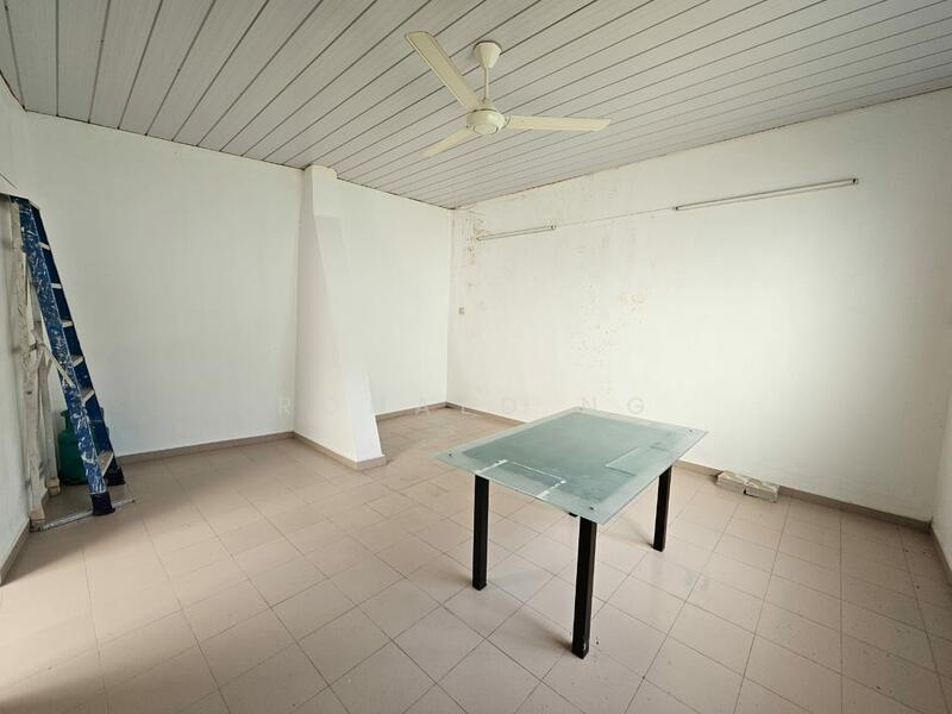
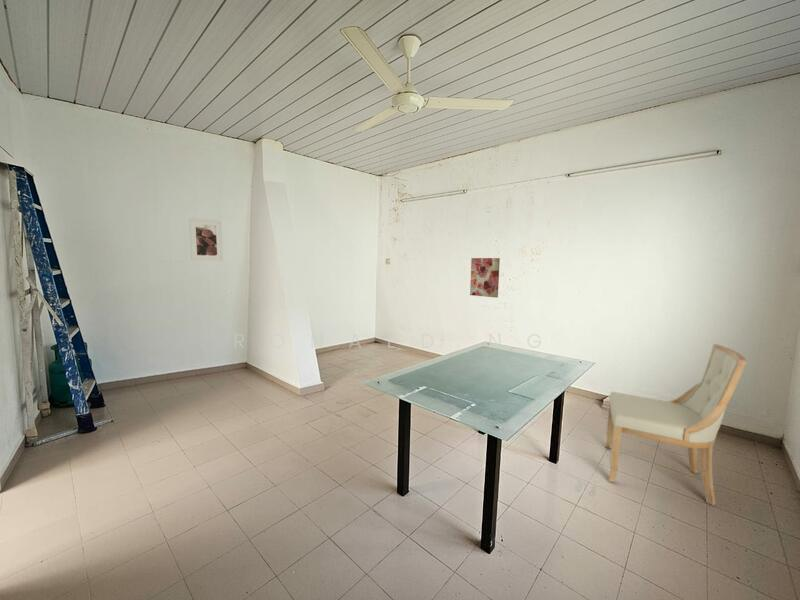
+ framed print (206, 240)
+ chair (666, 412)
+ wall art (484, 277)
